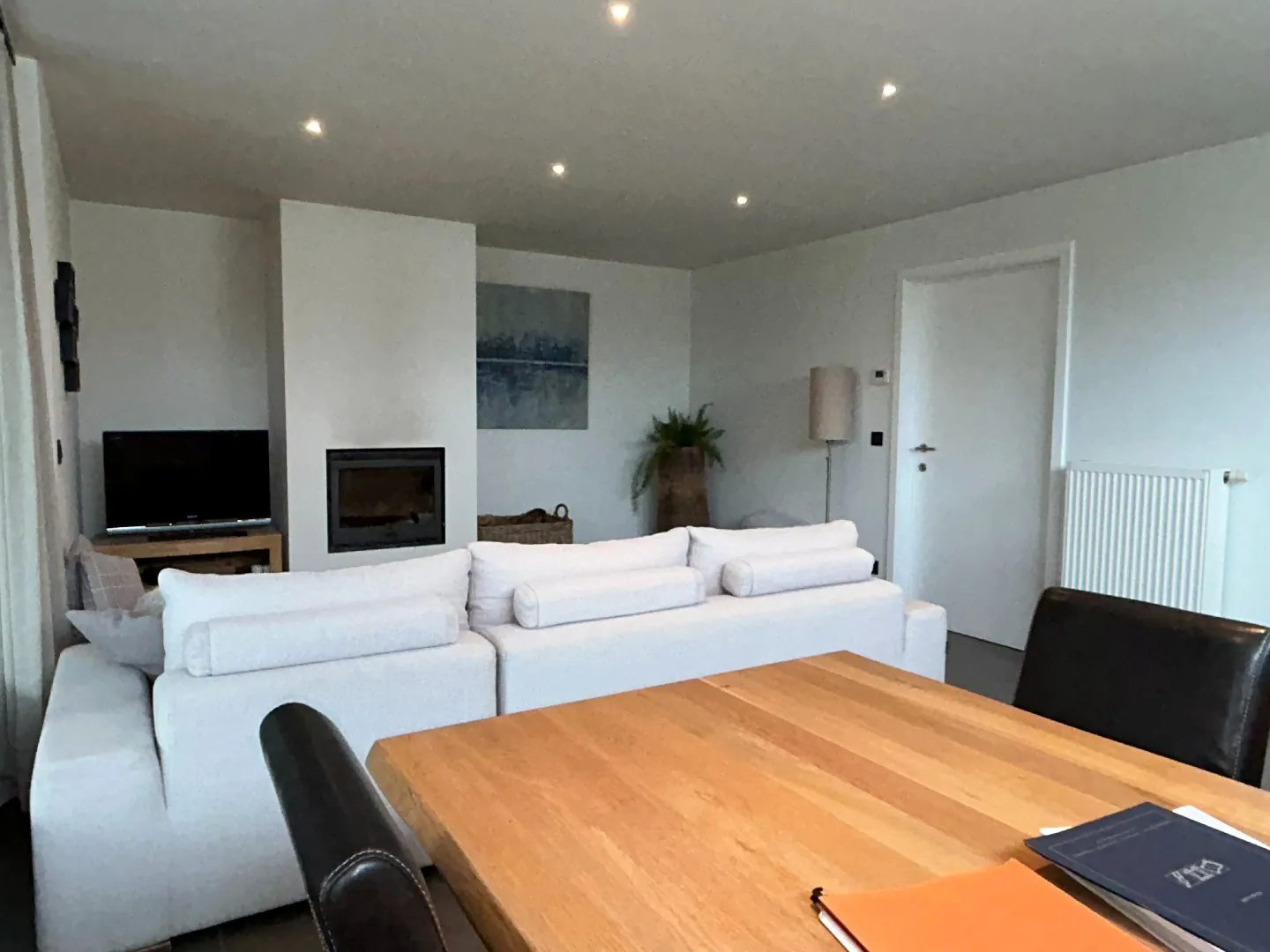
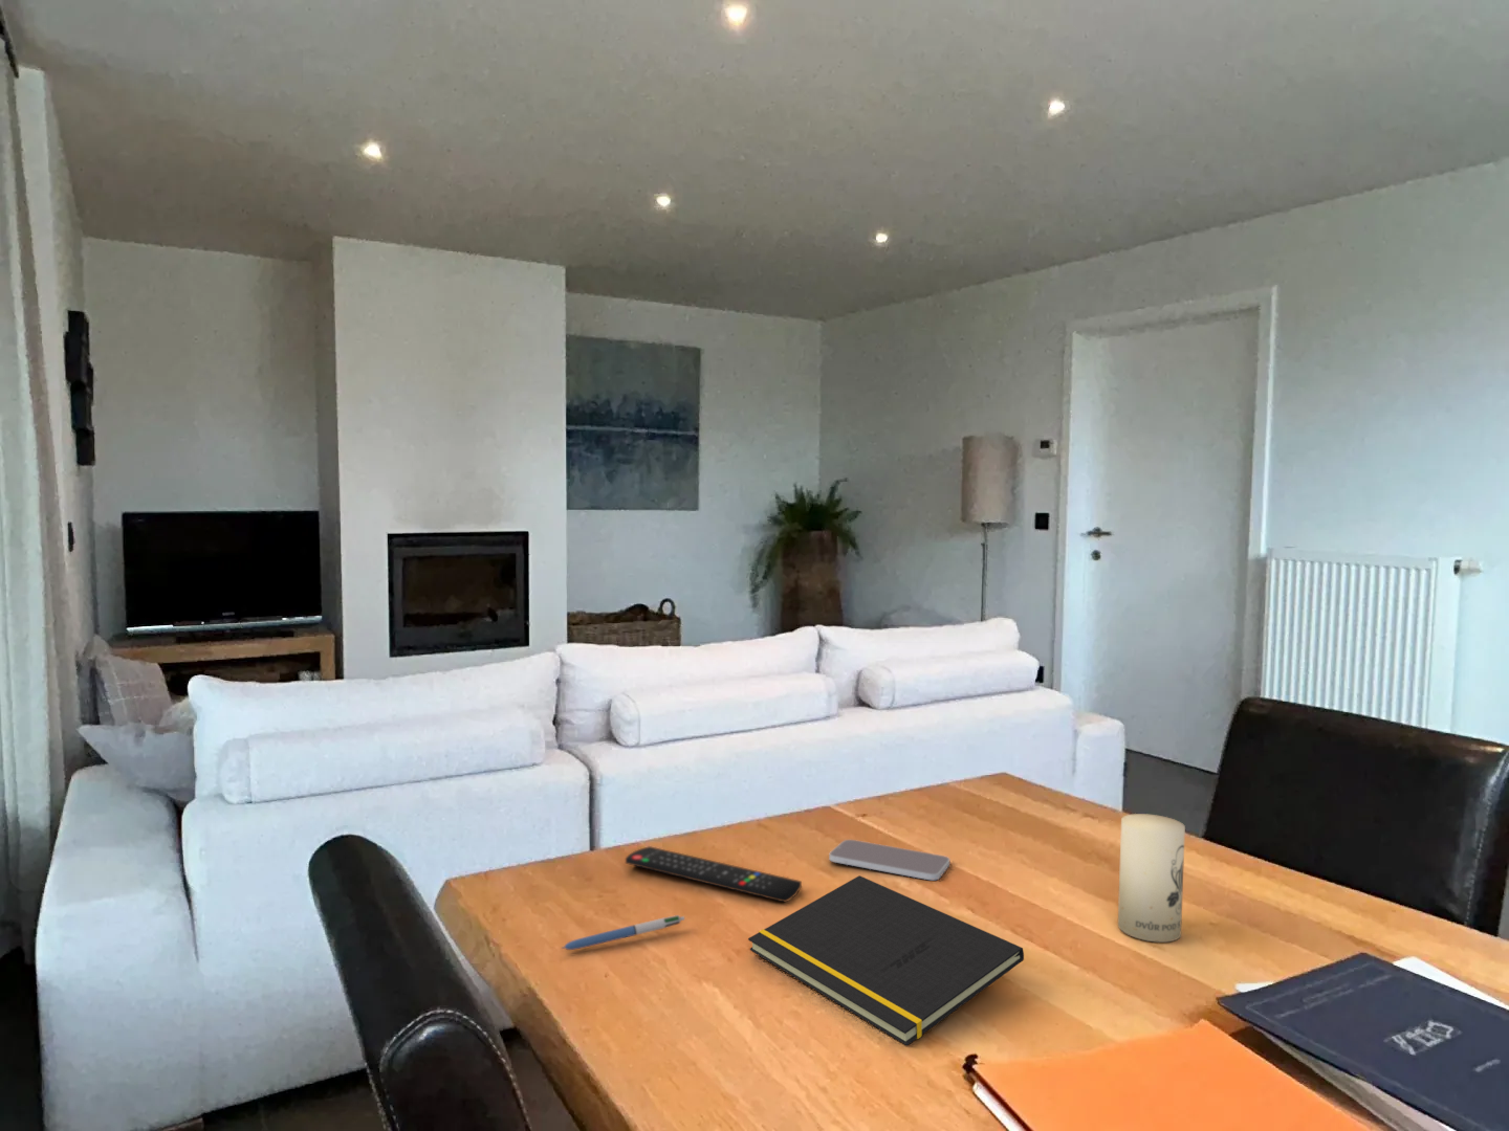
+ smartphone (889, 859)
+ remote control (708, 873)
+ pen (624, 931)
+ notepad (879, 949)
+ candle (1150, 876)
